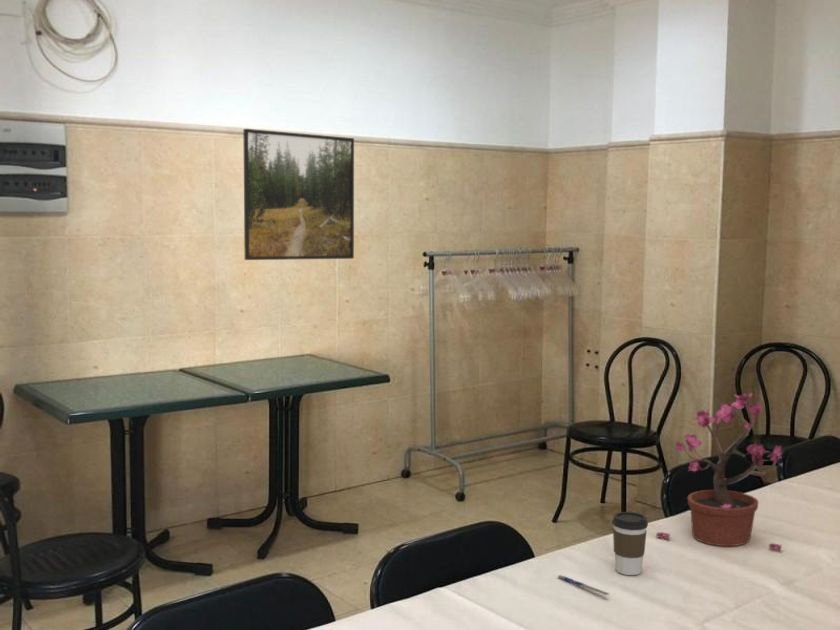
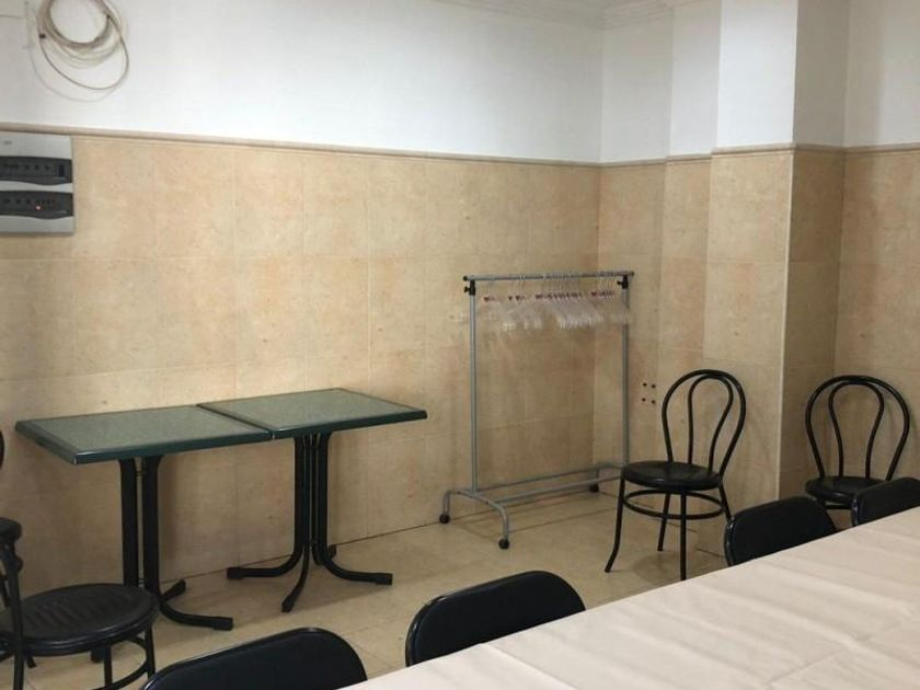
- potted plant (717, 466)
- pen (583, 585)
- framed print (301, 196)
- coffee cup (629, 543)
